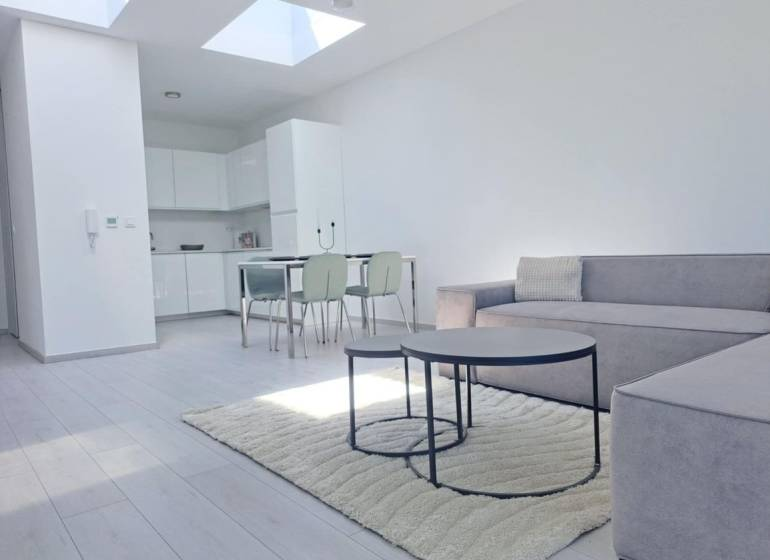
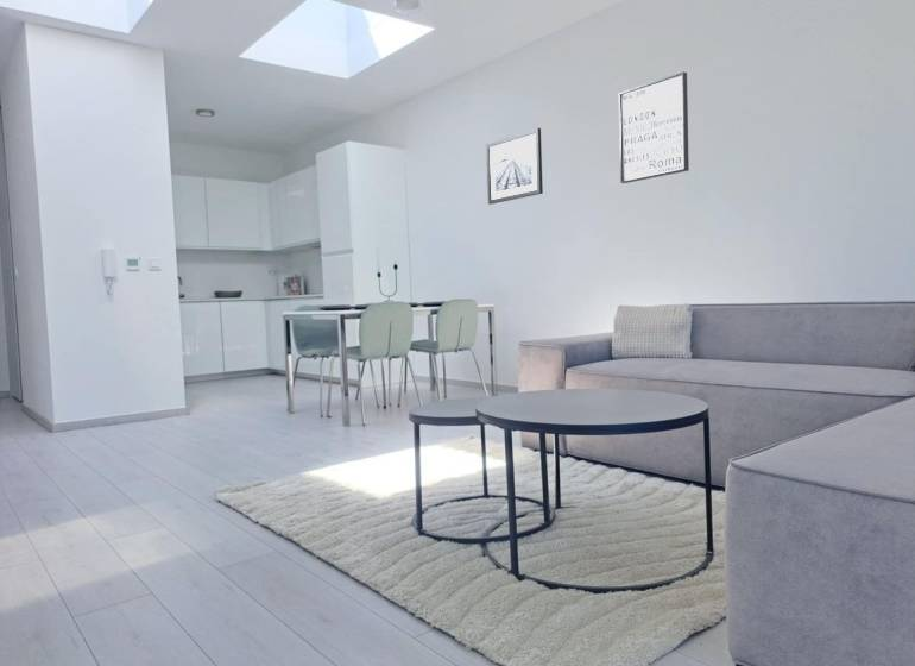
+ wall art (512, 168)
+ wall art (651, 130)
